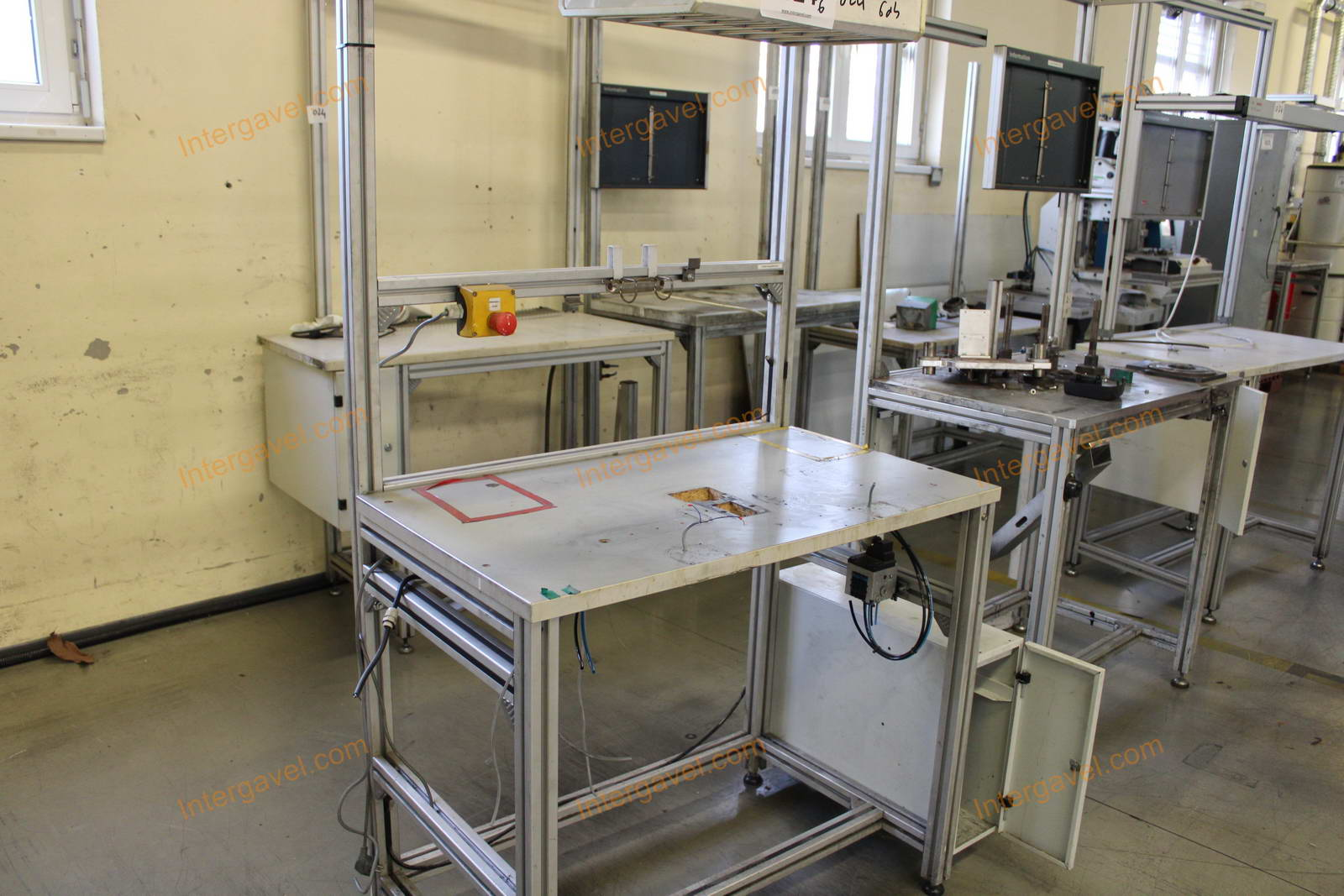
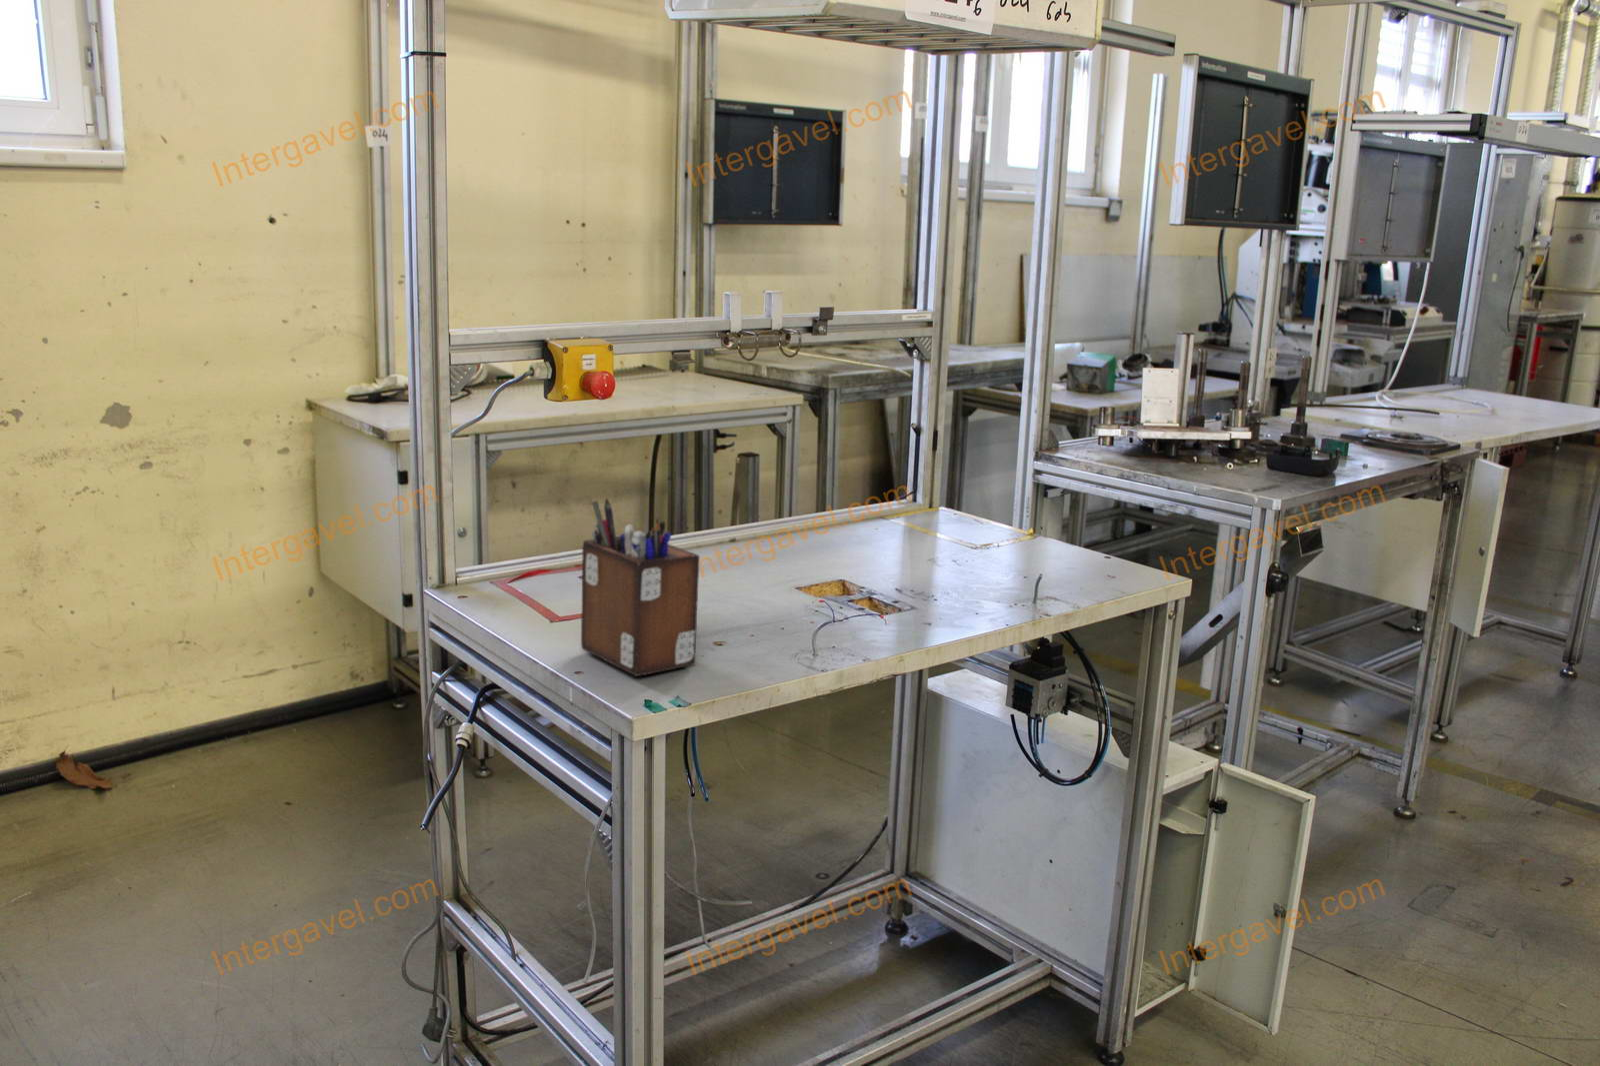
+ desk organizer (639, 582)
